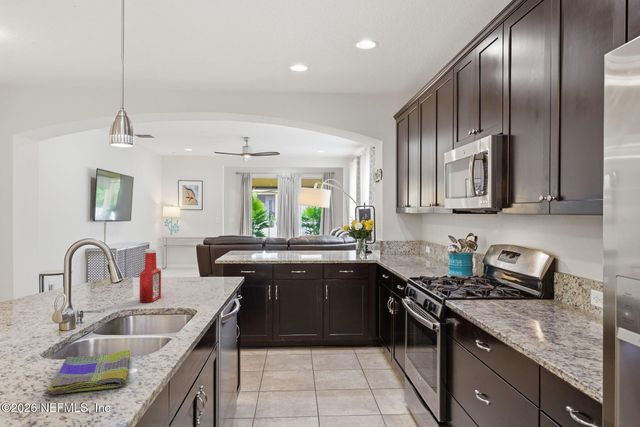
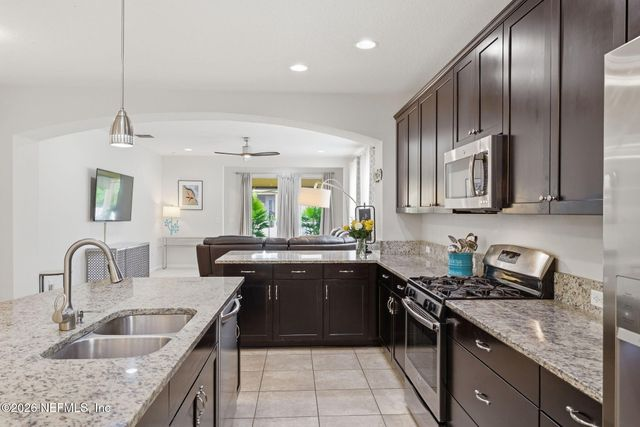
- dish towel (93, 370)
- soap bottle (150, 274)
